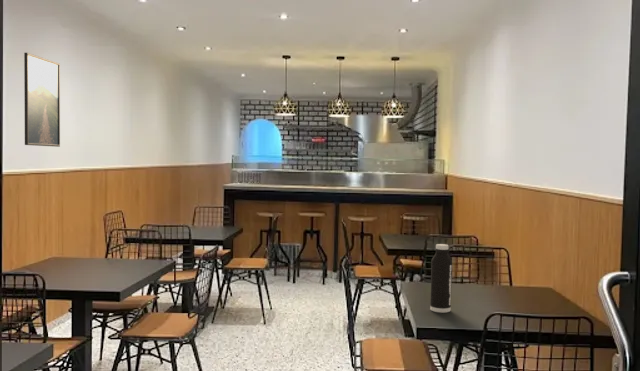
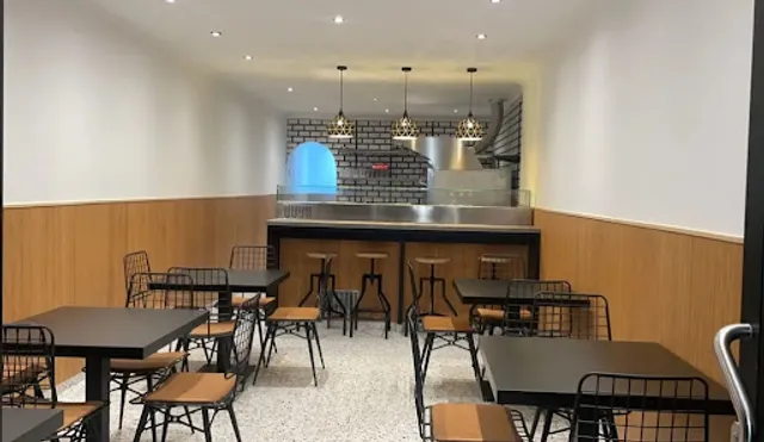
- water bottle (441, 277)
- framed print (43, 102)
